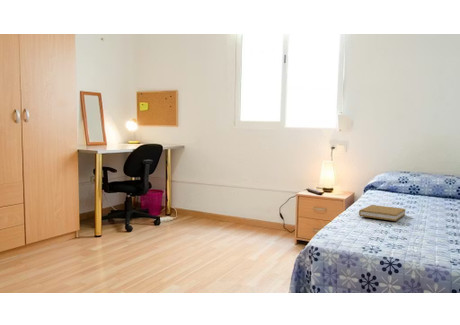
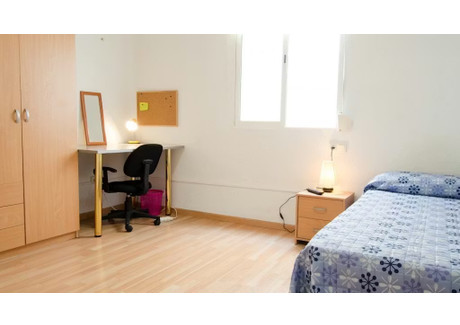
- book (382, 212)
